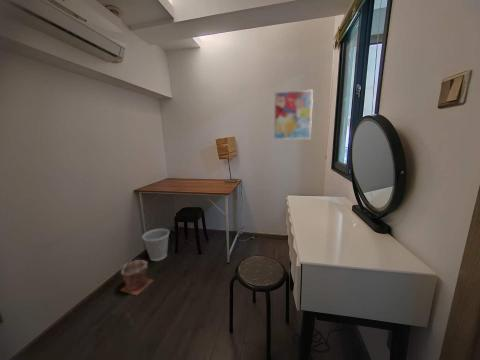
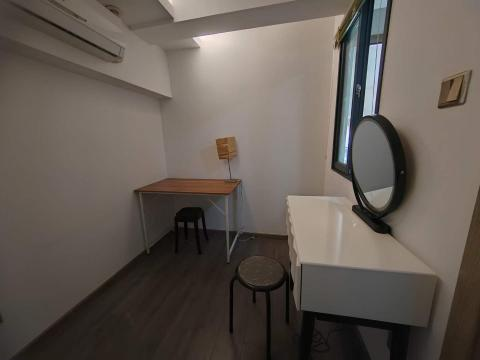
- wall art (292, 116)
- wastebasket (157, 245)
- plant pot (136, 275)
